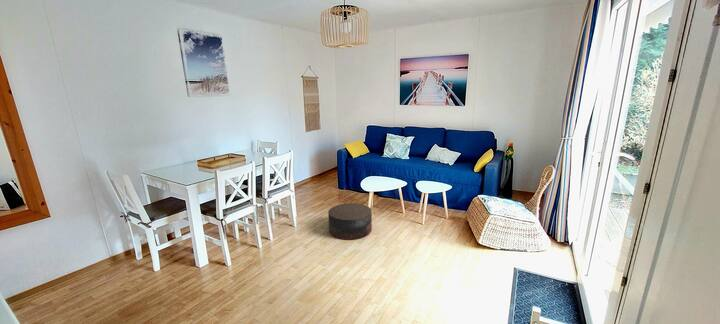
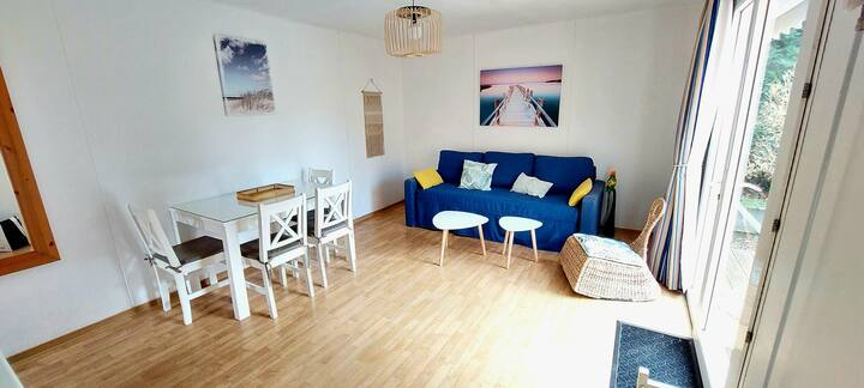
- stool (350, 220)
